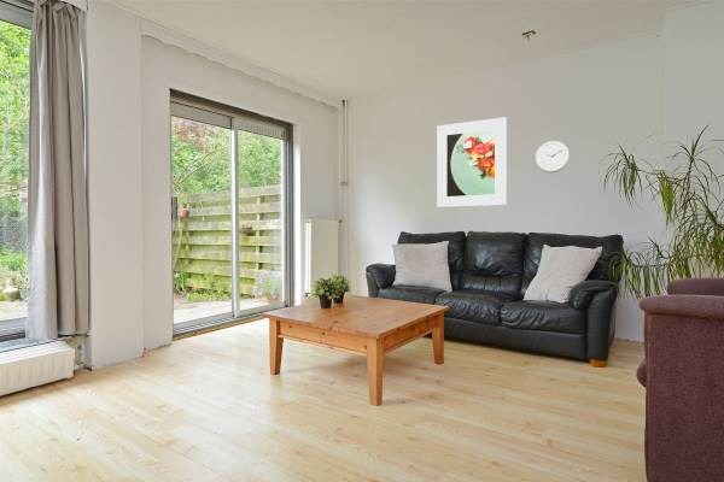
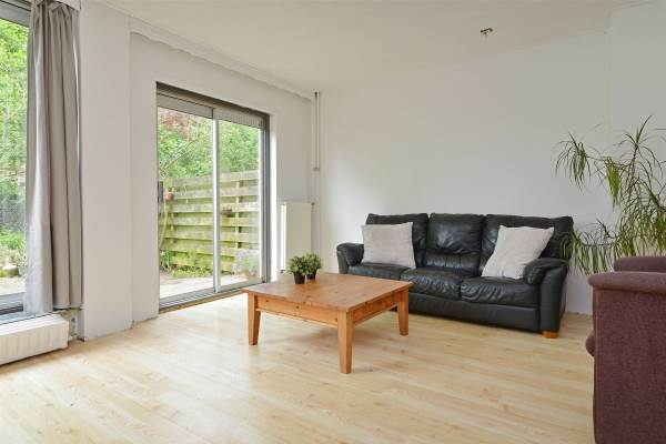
- wall clock (551, 157)
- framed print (469, 164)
